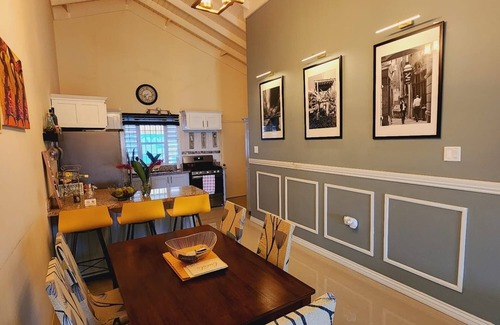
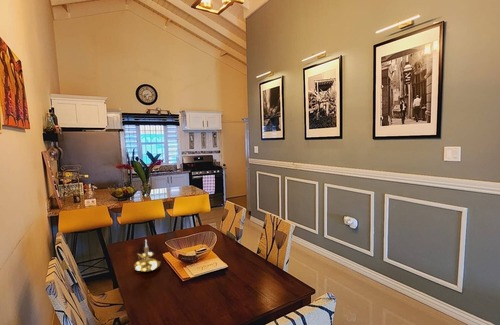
+ candle holder (145, 252)
